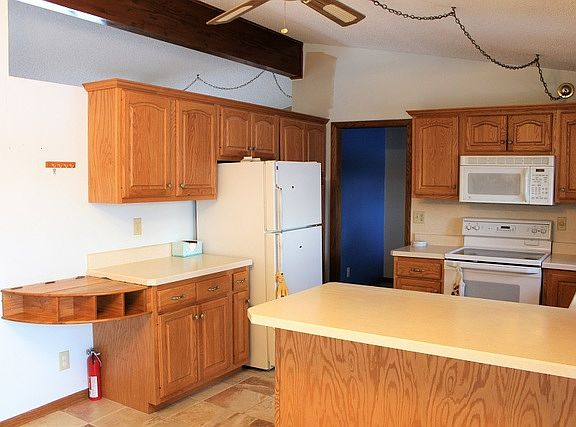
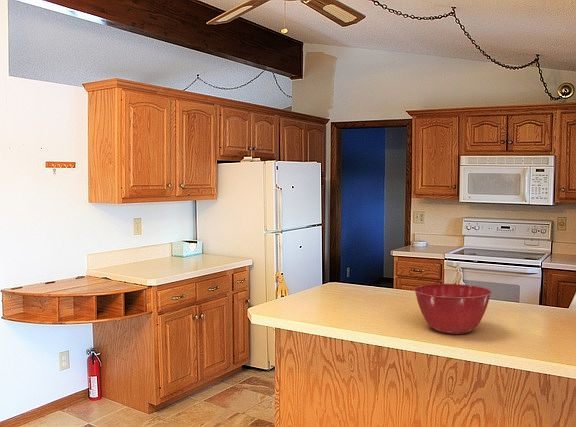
+ mixing bowl (451, 309)
